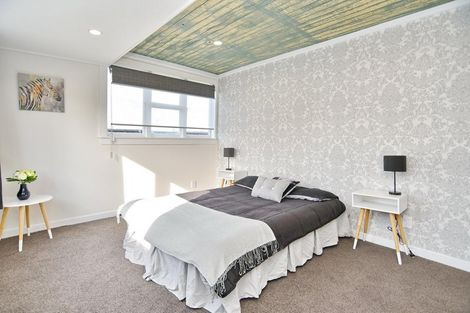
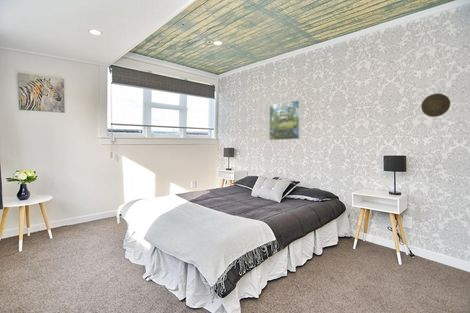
+ decorative plate (435, 105)
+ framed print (283, 121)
